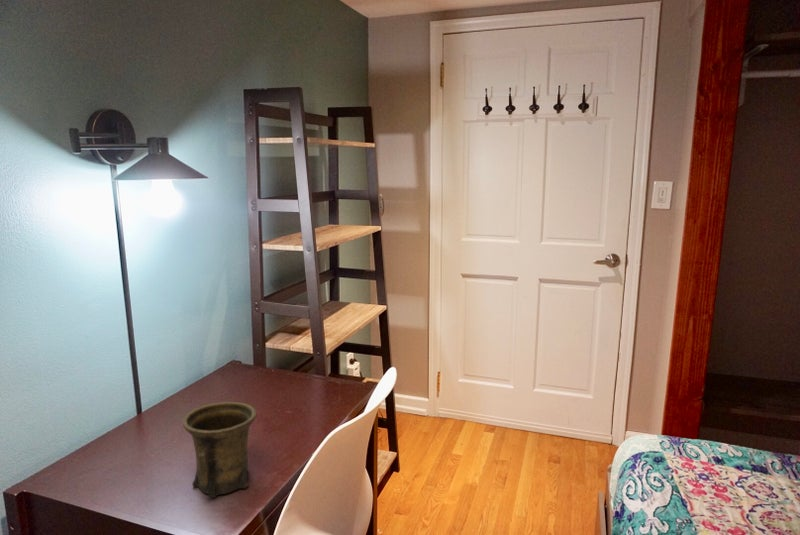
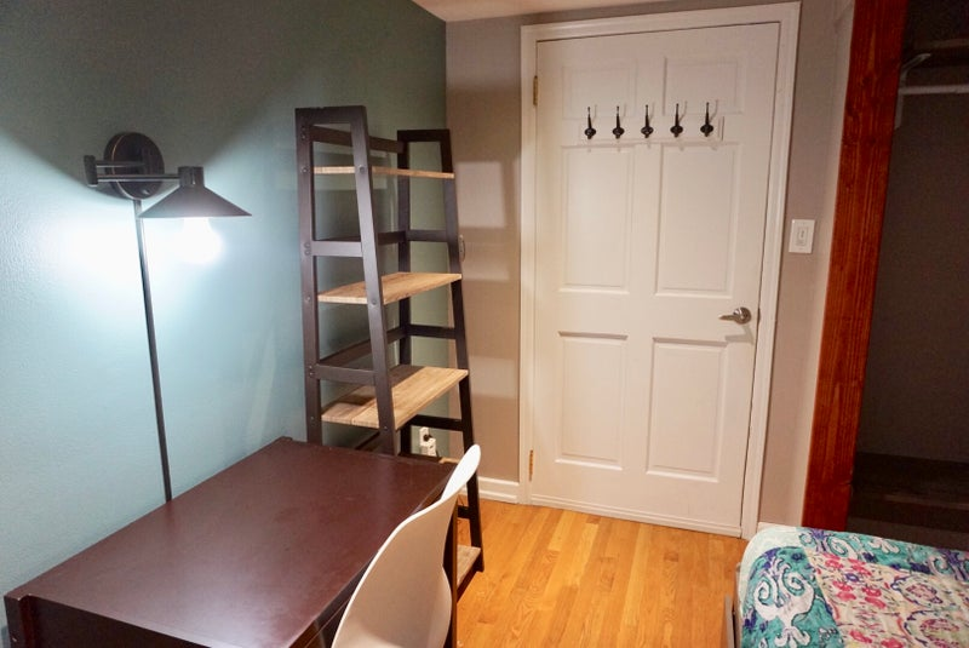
- mug (222, 449)
